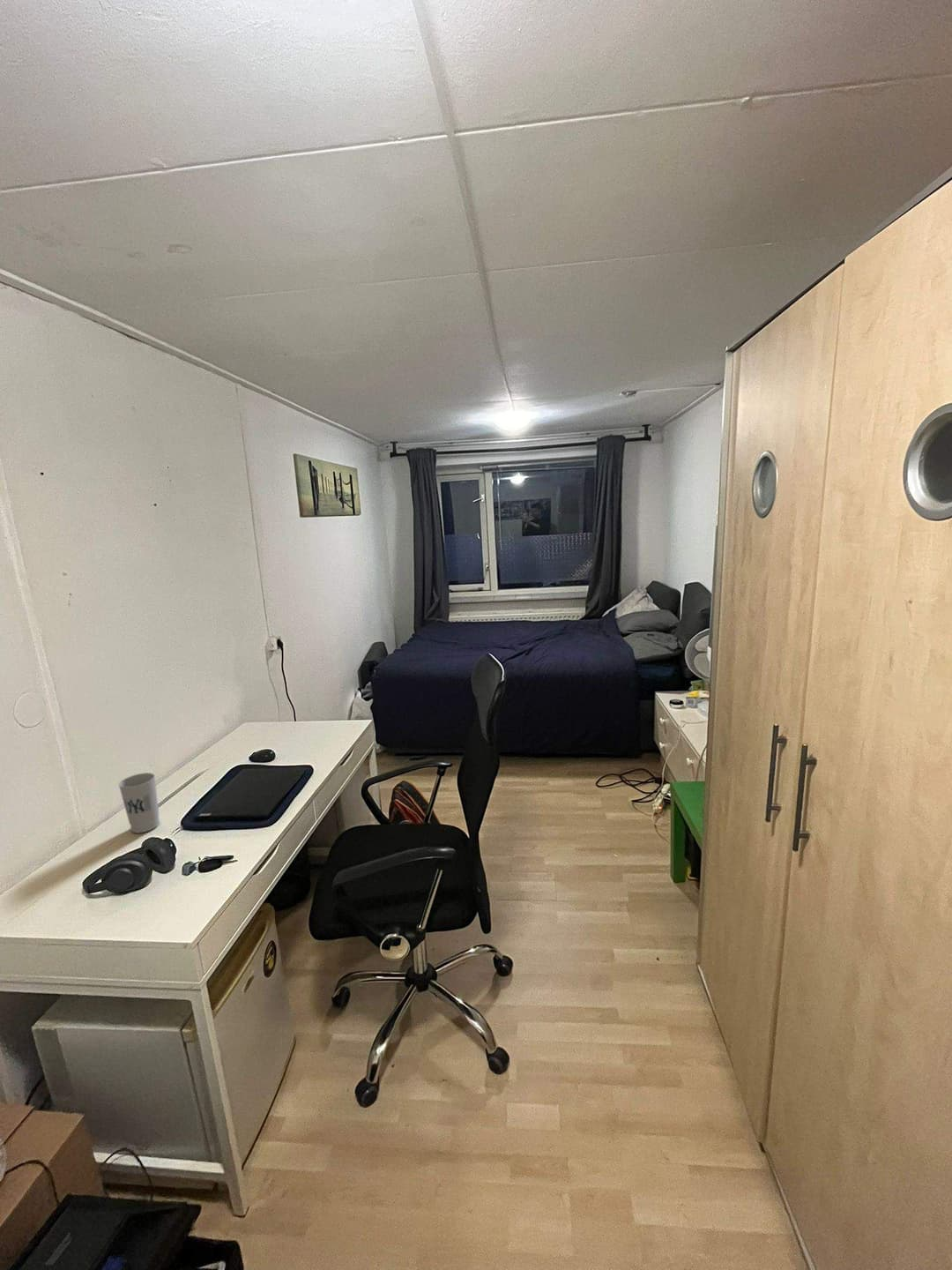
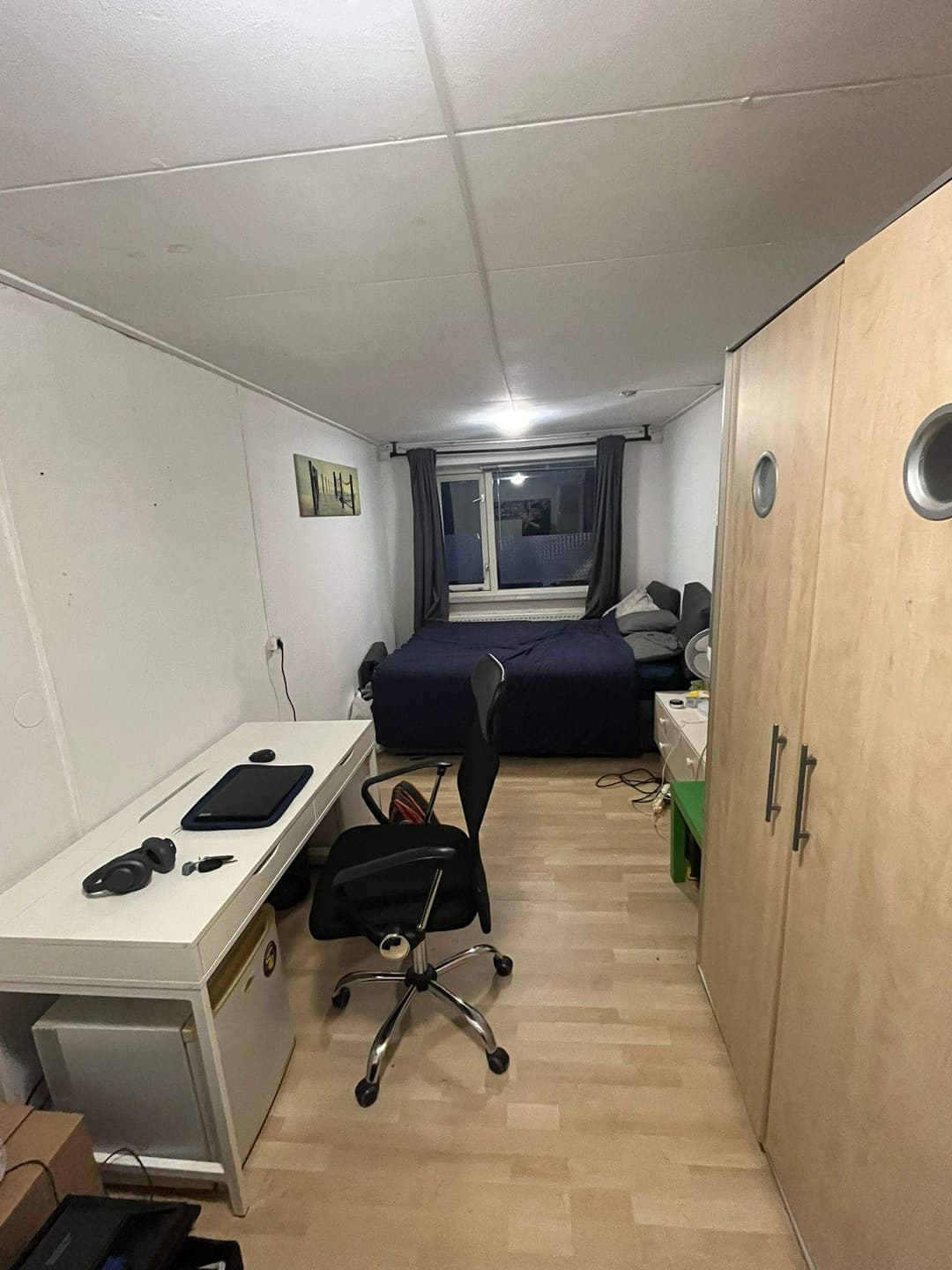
- cup (141, 803)
